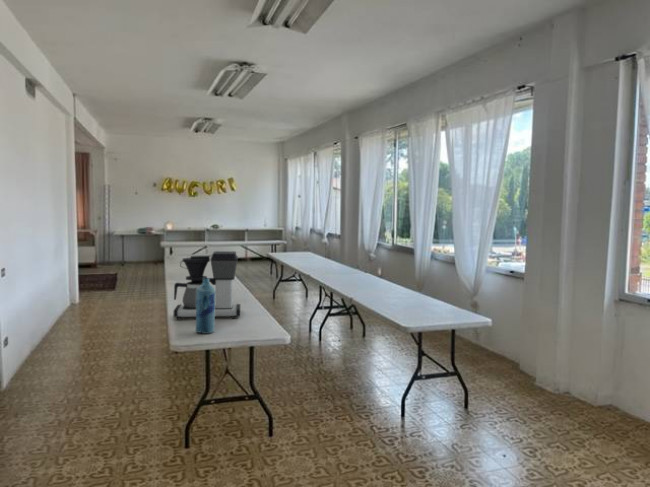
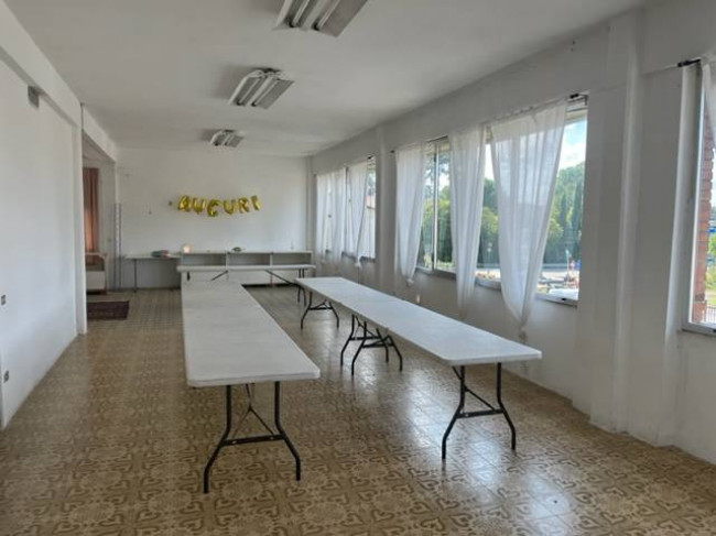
- coffee maker (210, 282)
- bottle (205, 305)
